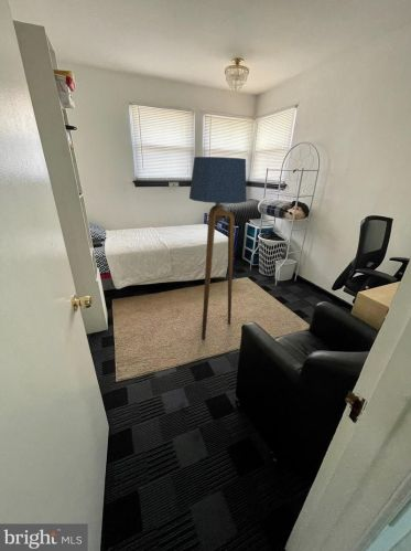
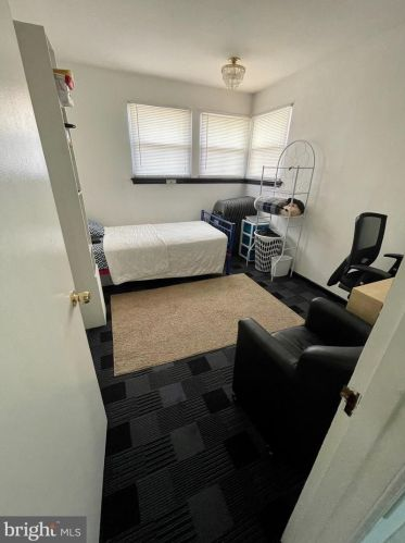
- floor lamp (212, 256)
